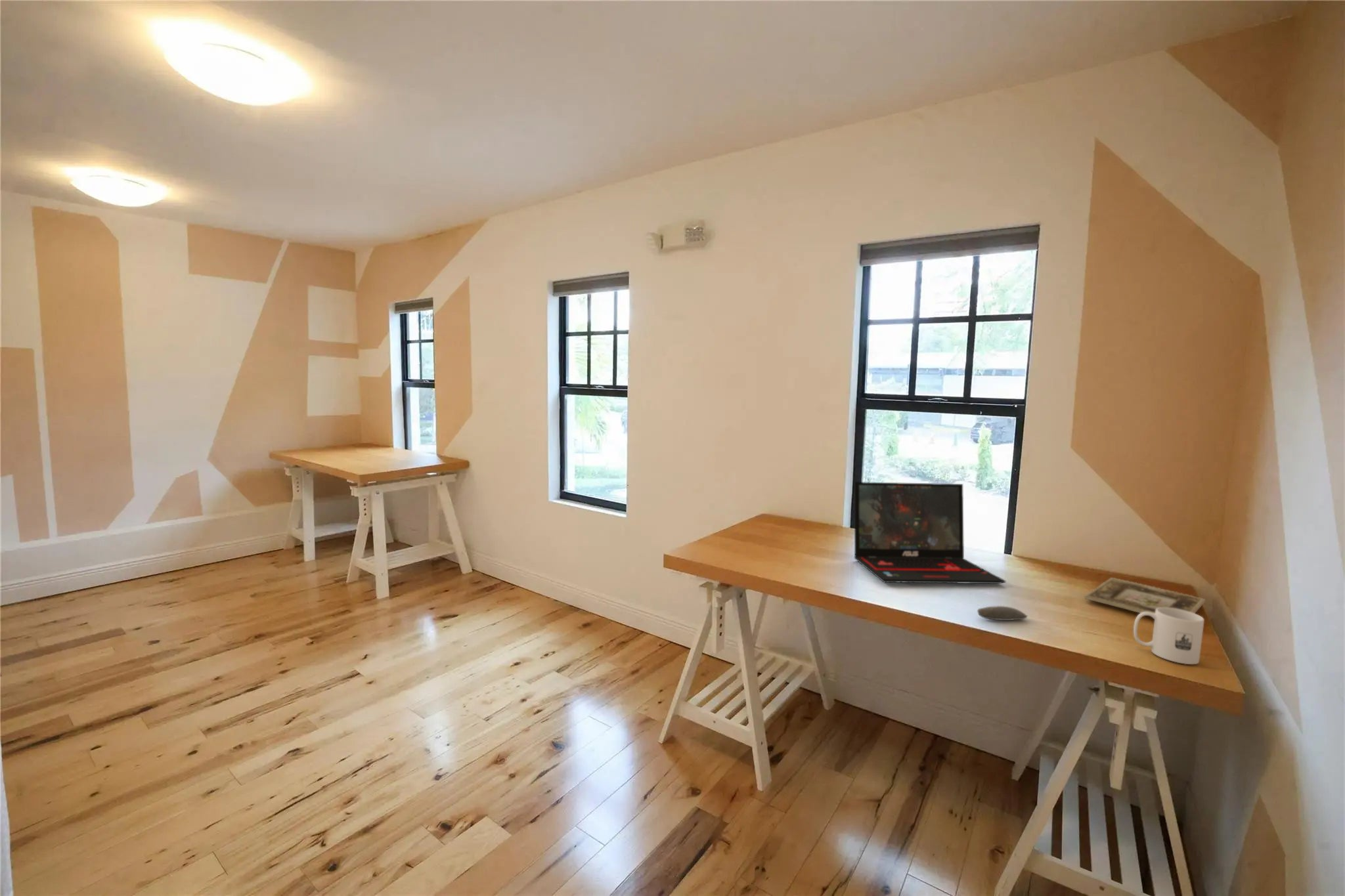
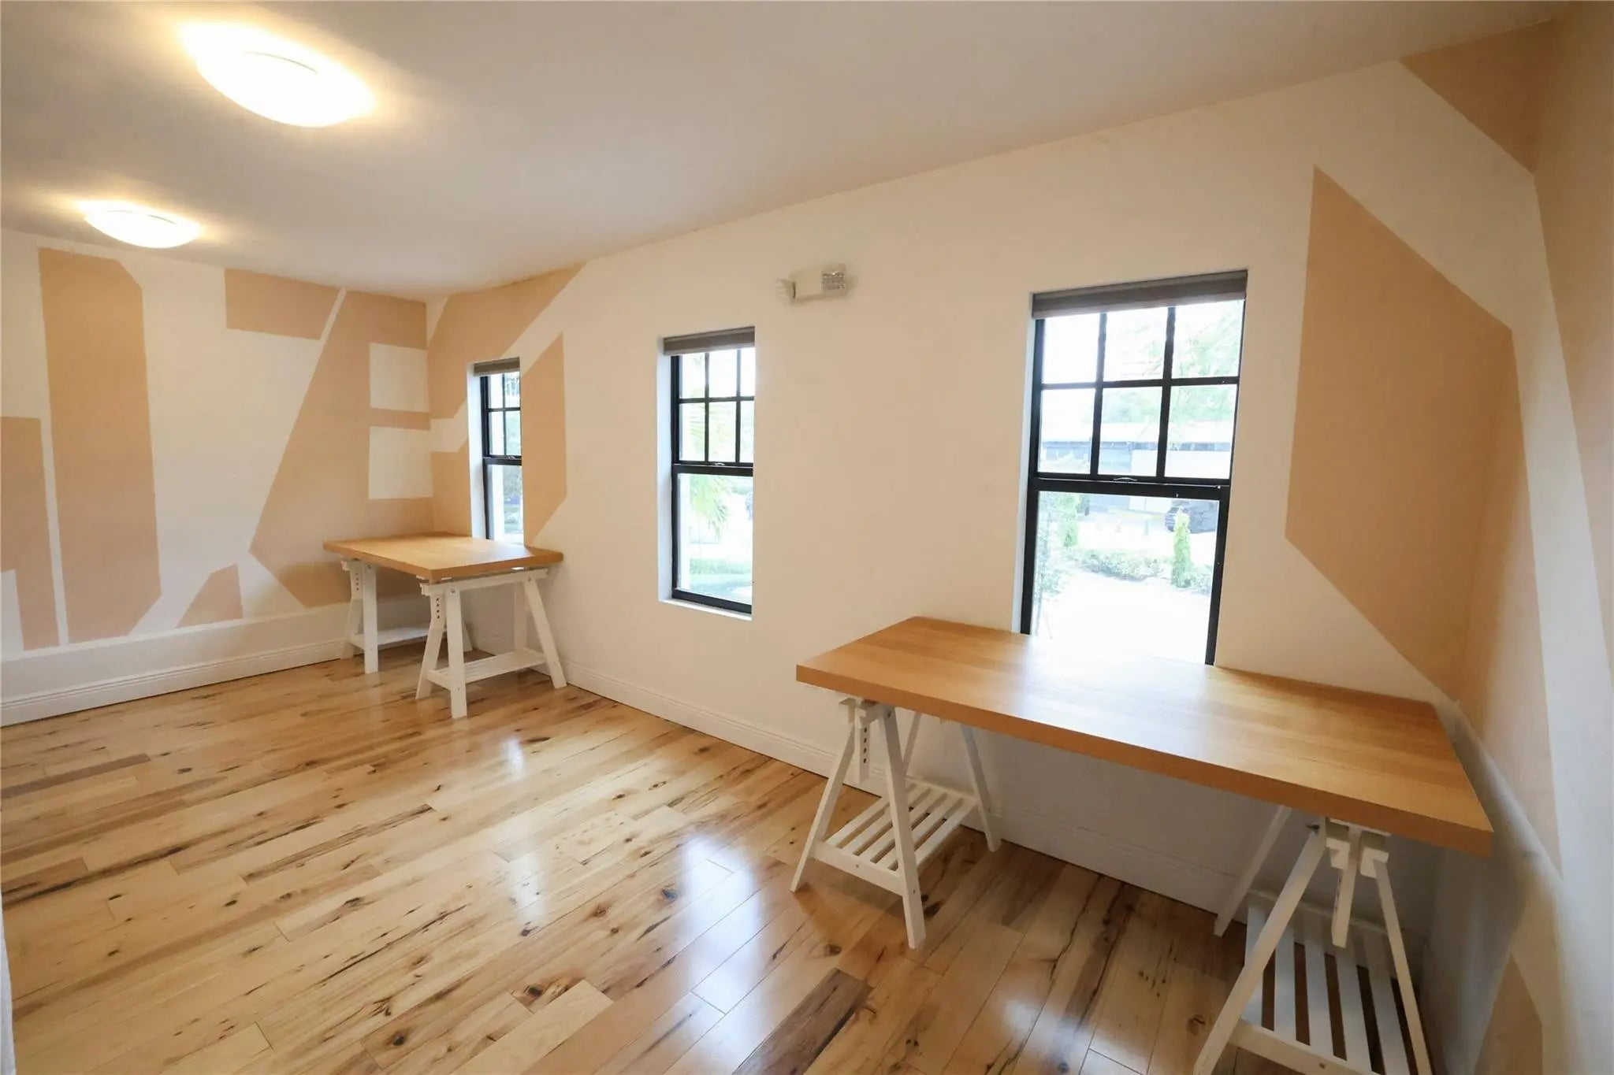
- mug (1166, 633)
- laptop (925, 530)
- computer mouse (1002, 612)
- picture frame (1145, 599)
